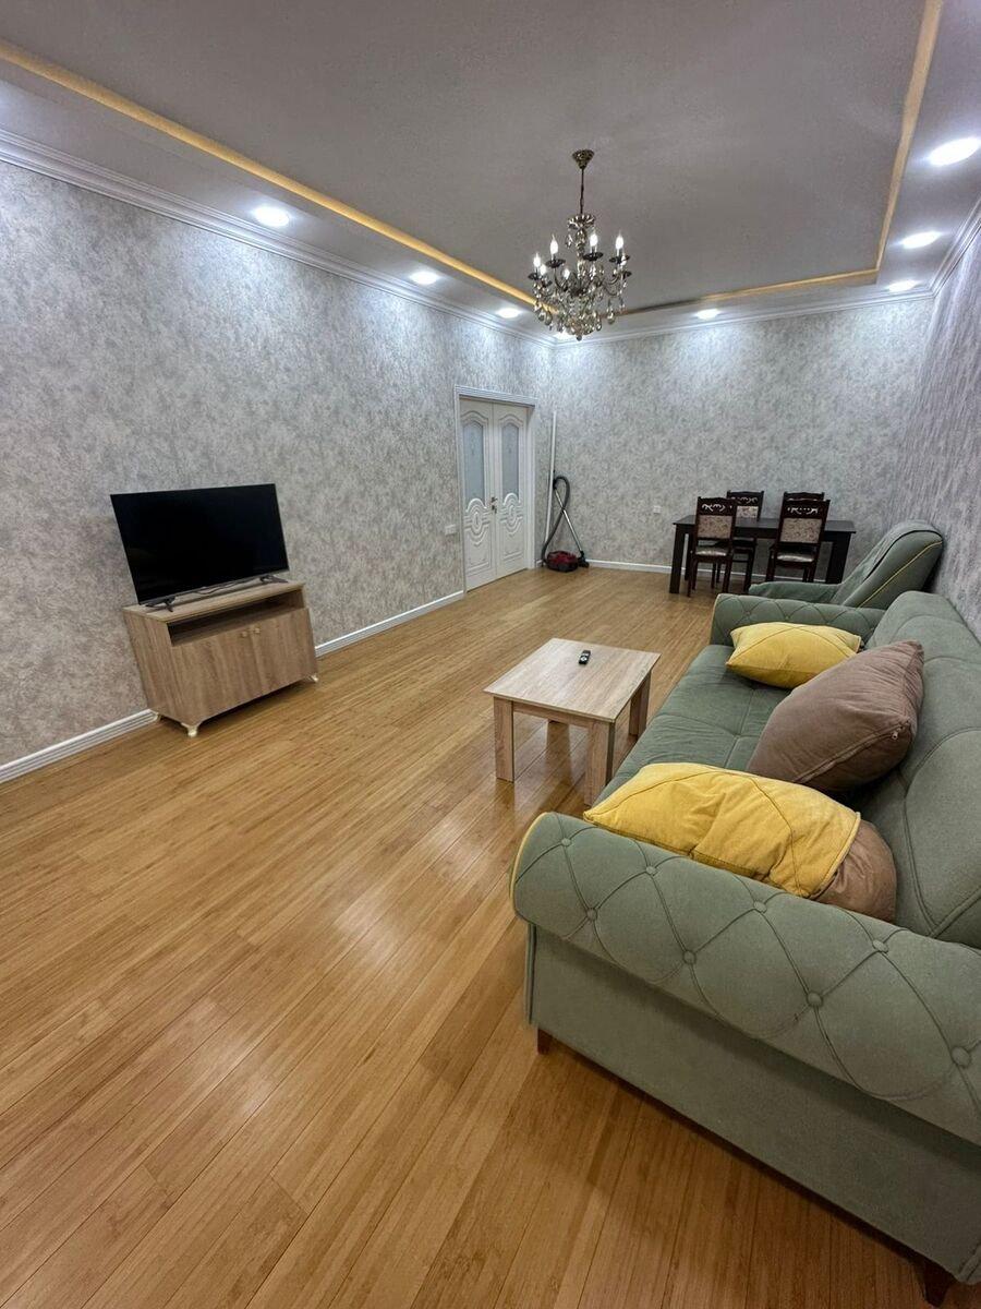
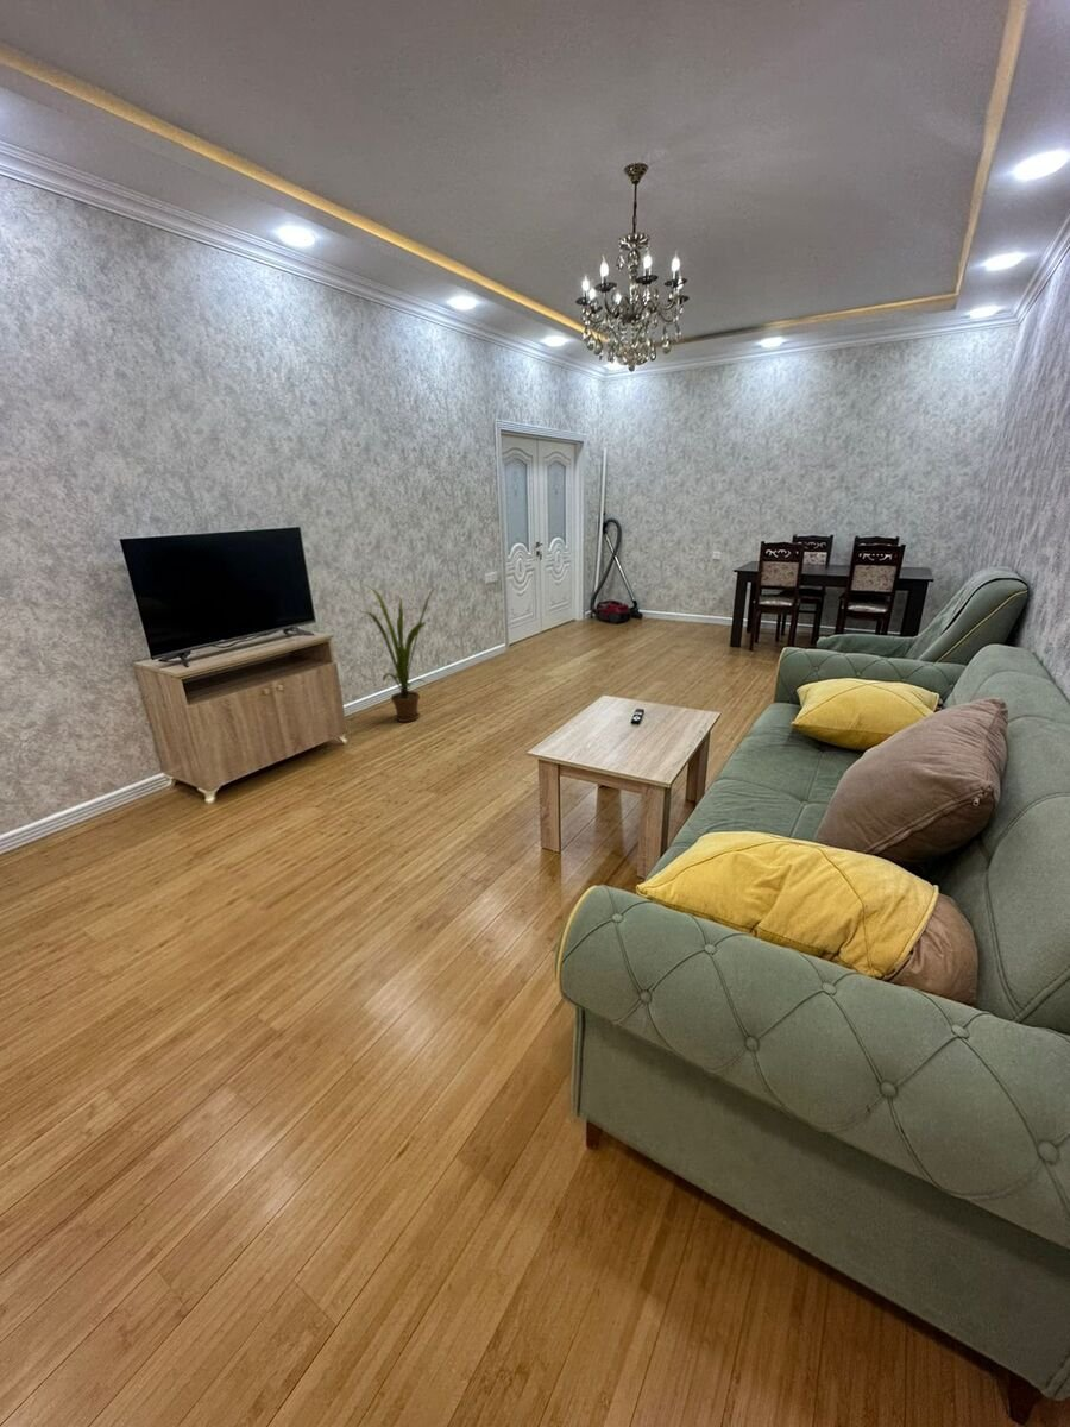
+ house plant (394, 655)
